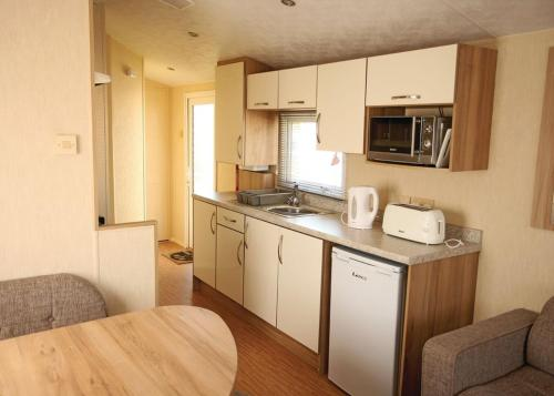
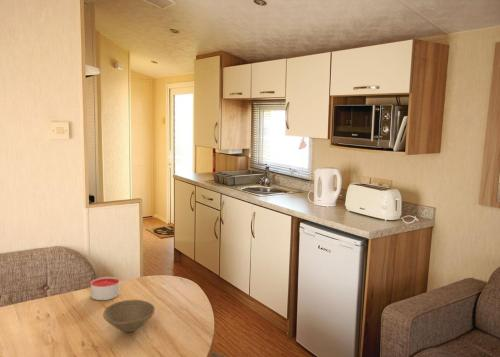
+ bowl (129, 319)
+ candle (105, 287)
